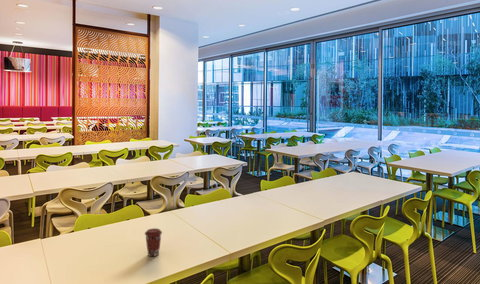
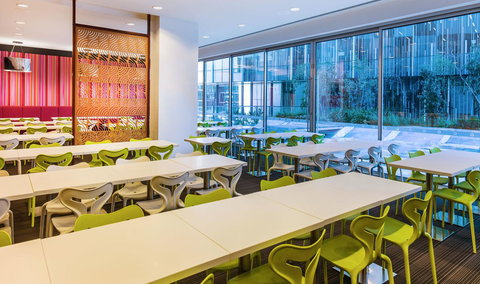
- coffee cup (153, 242)
